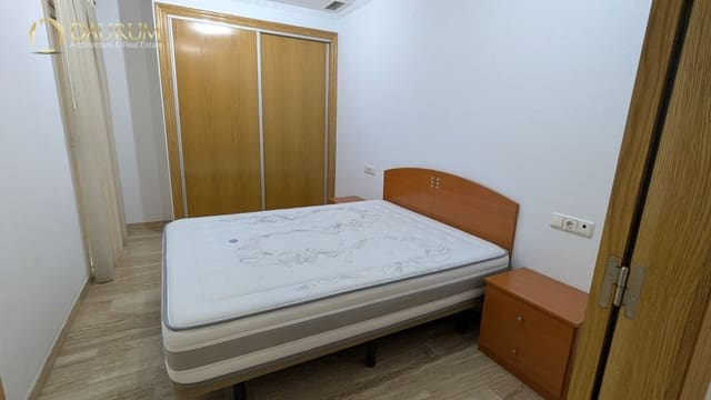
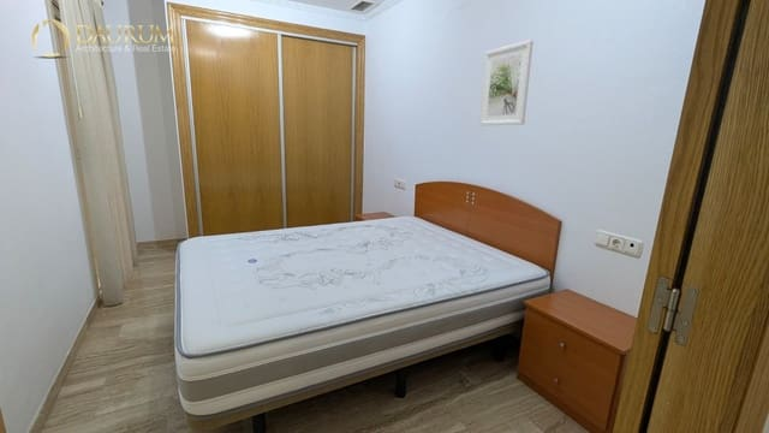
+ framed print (503, 85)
